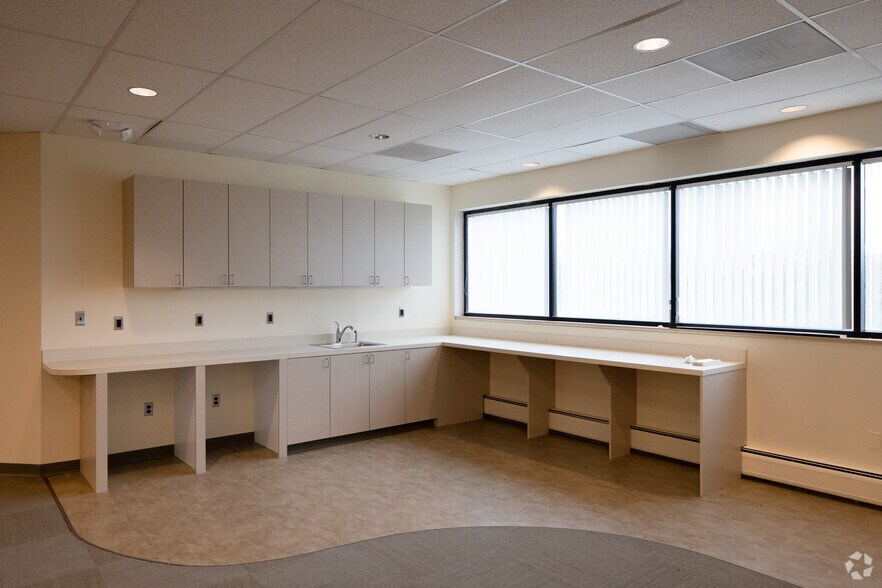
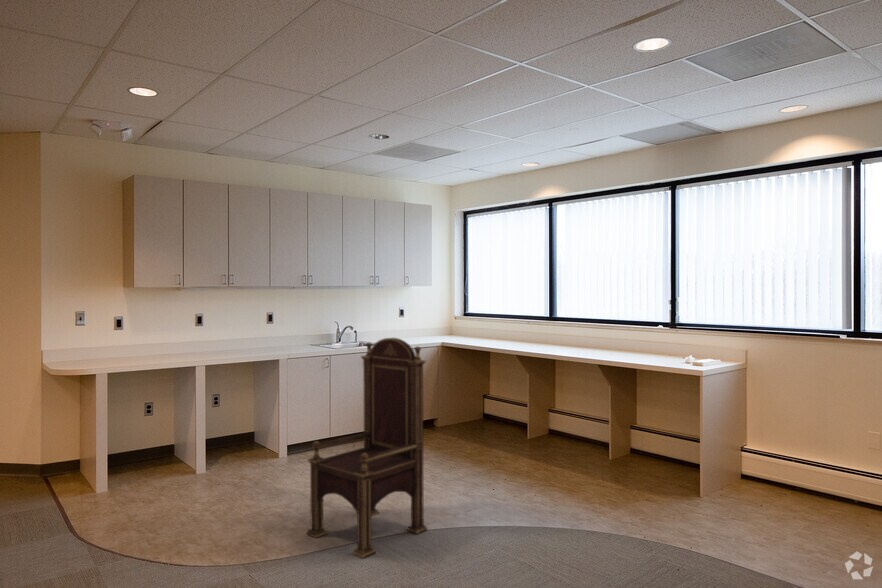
+ chair (367, 435)
